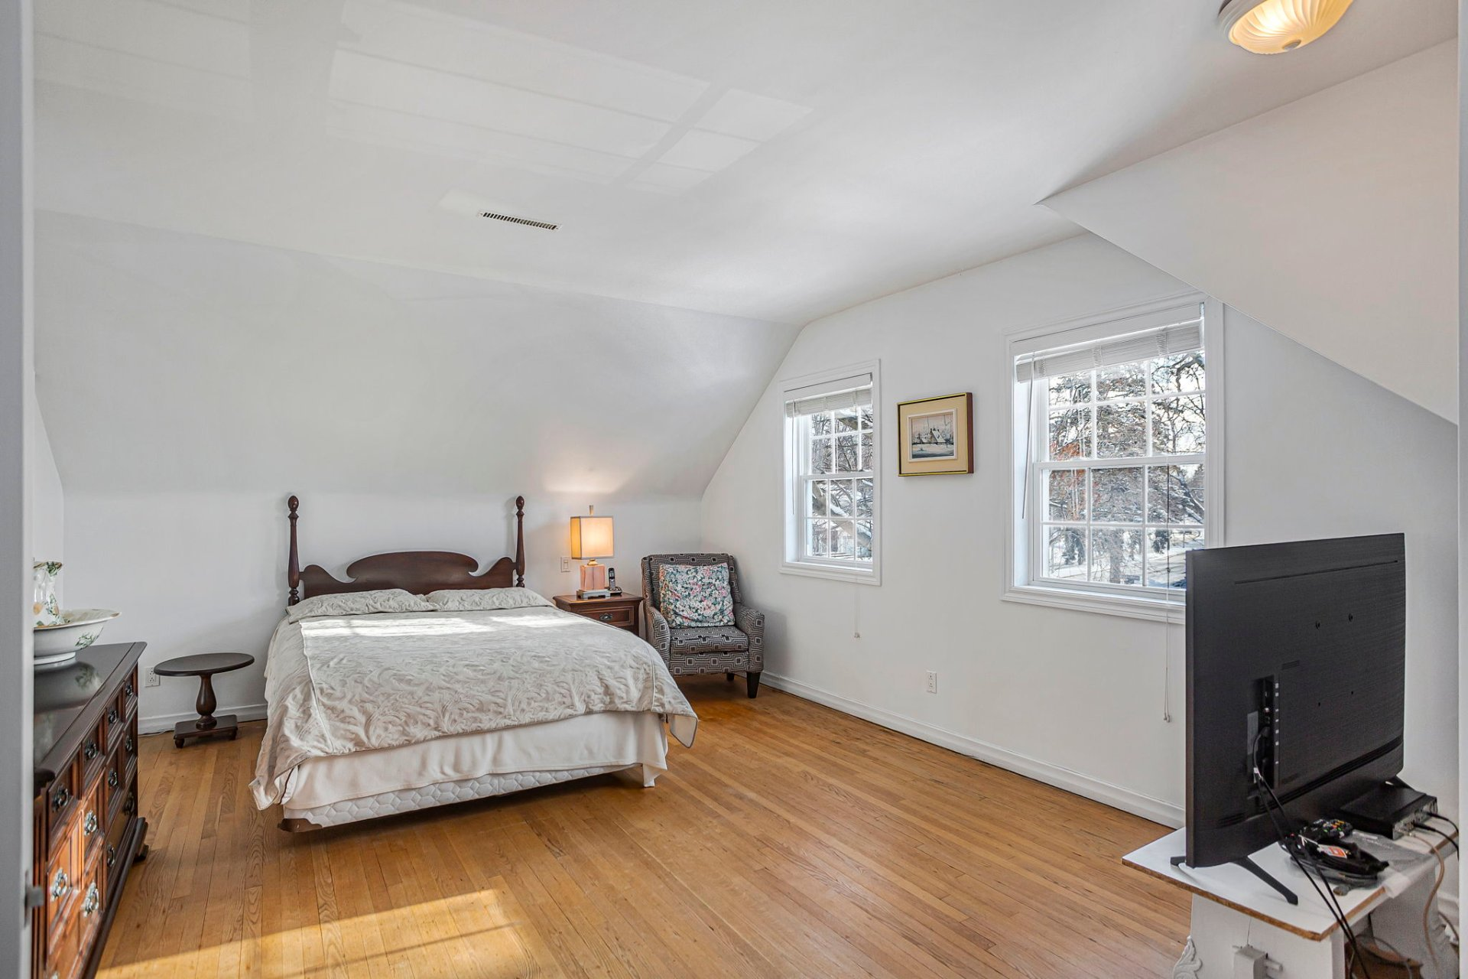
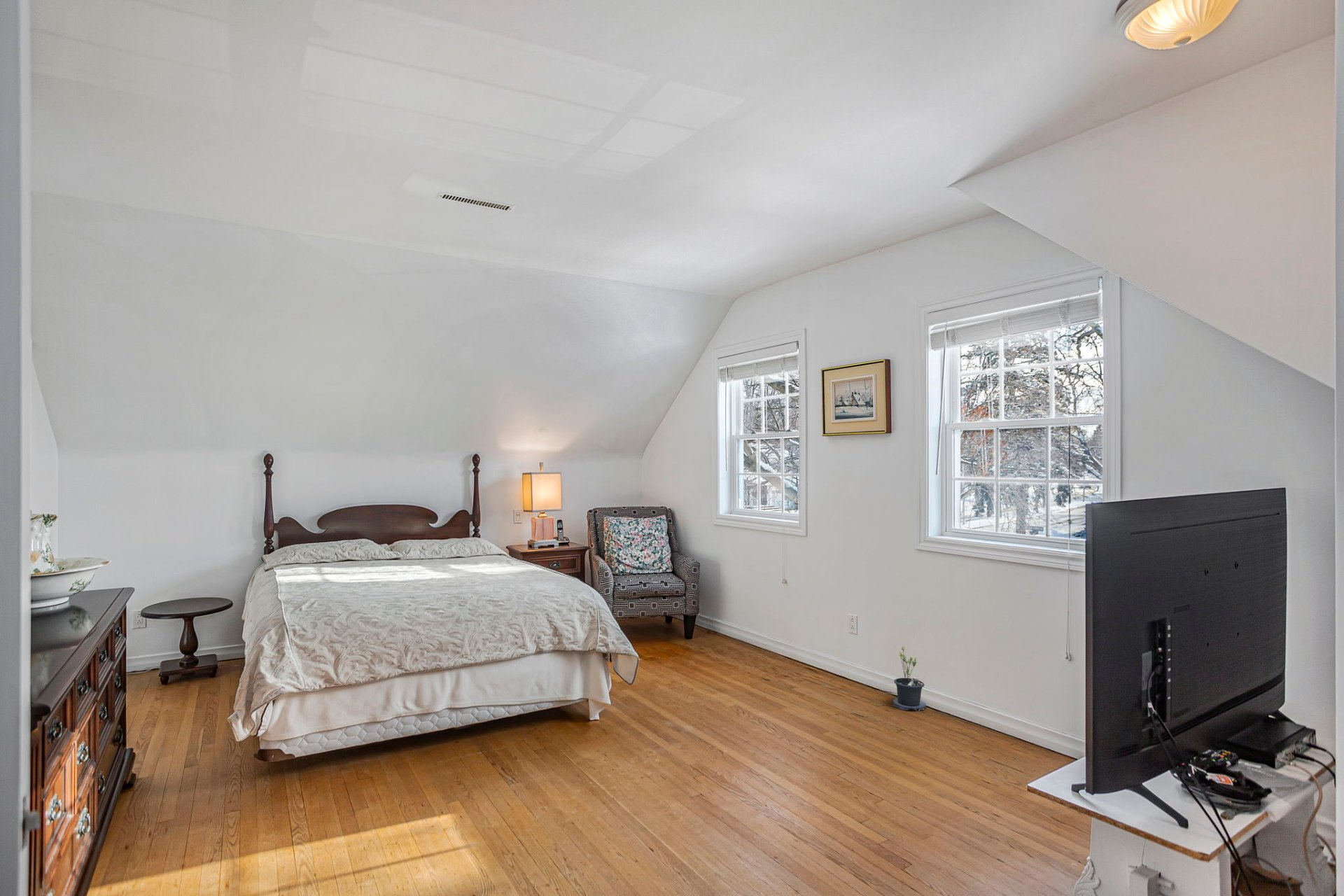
+ potted plant (909, 676)
